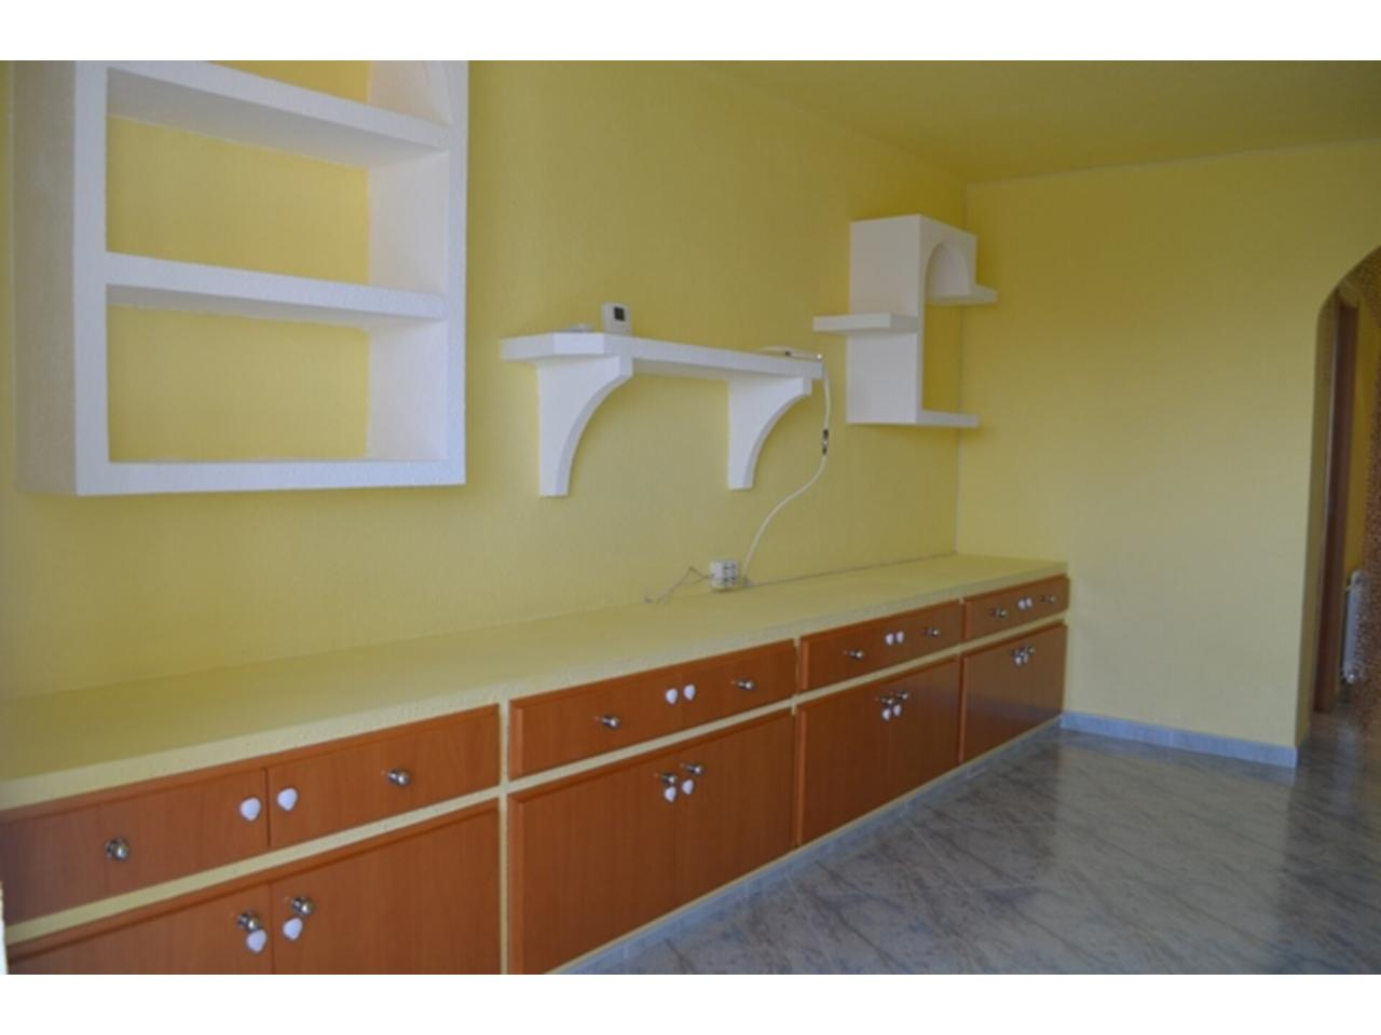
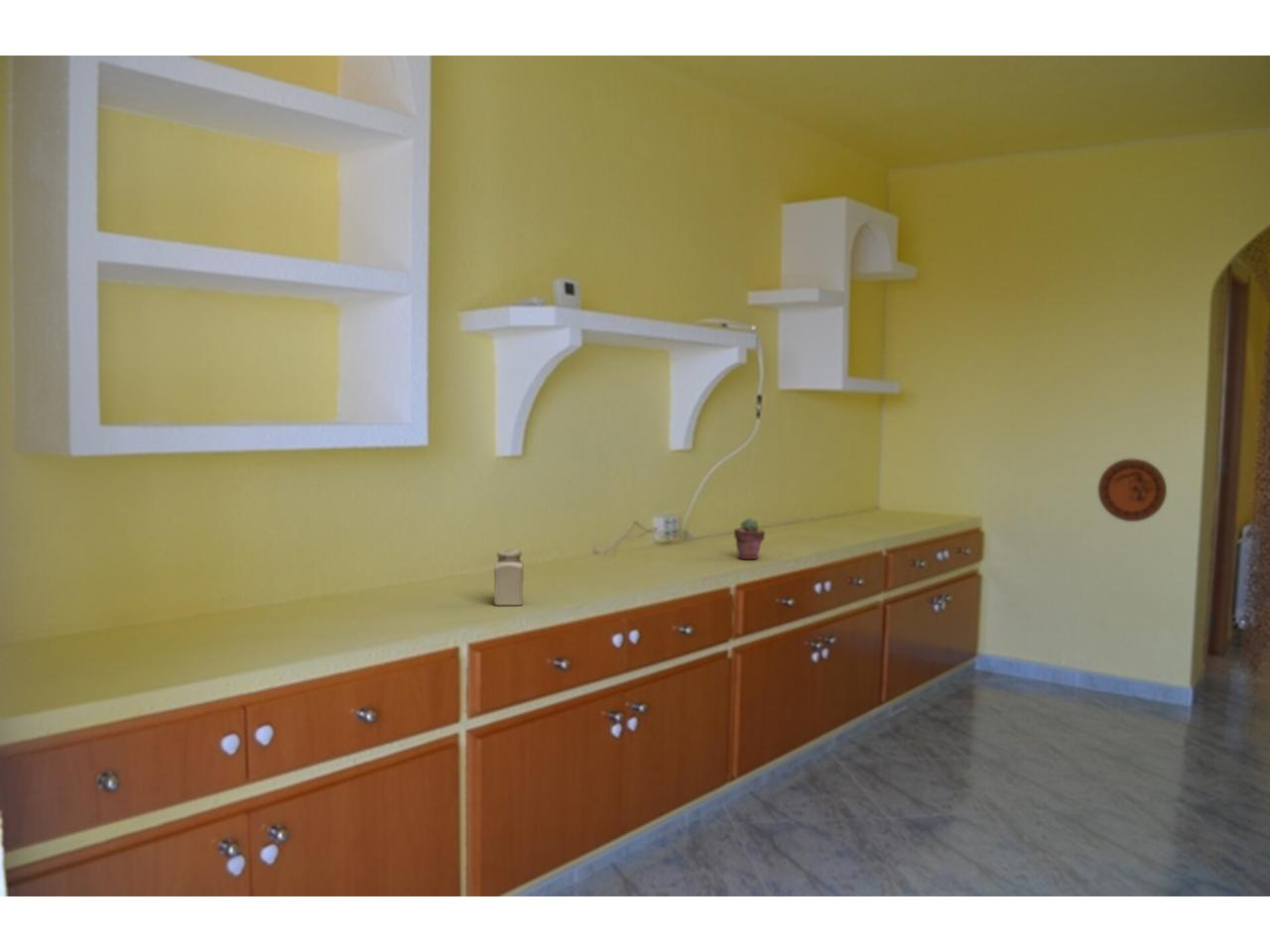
+ decorative plate (1131, 490)
+ potted succulent (749, 537)
+ salt shaker (508, 576)
